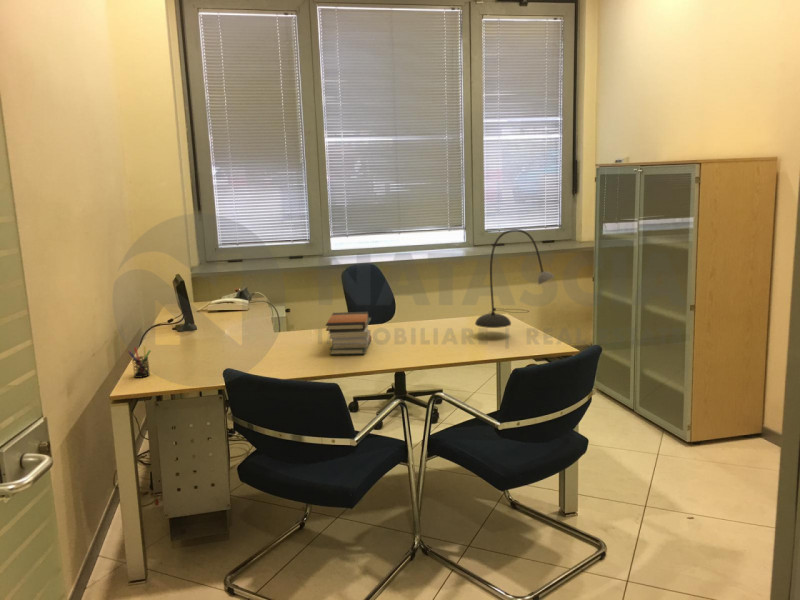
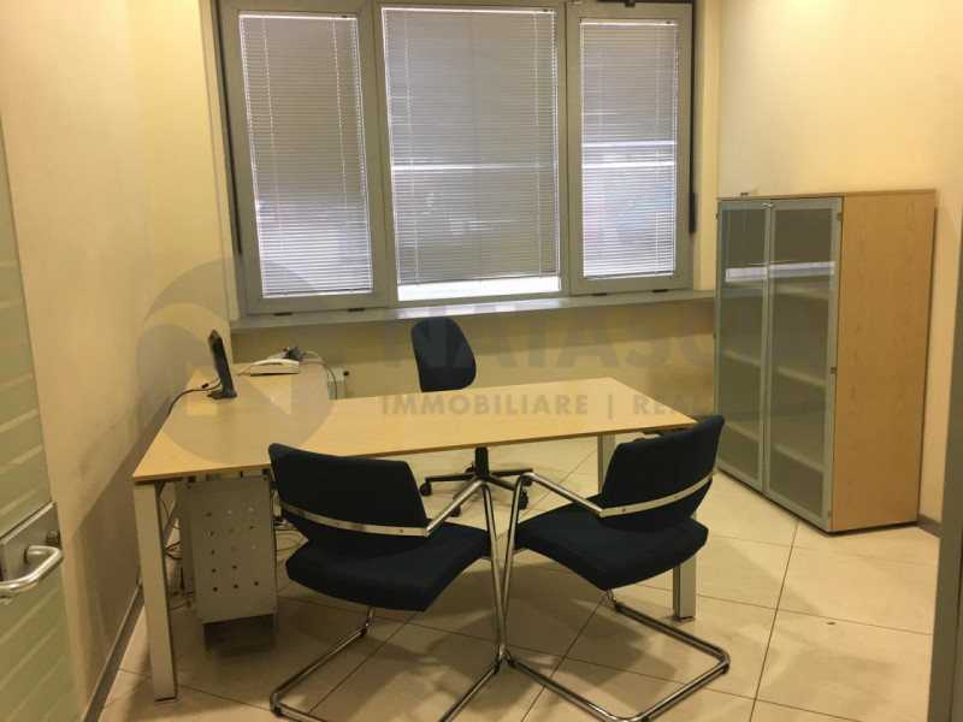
- book stack (349, 332)
- pen holder (141, 360)
- desk lamp (538, 278)
